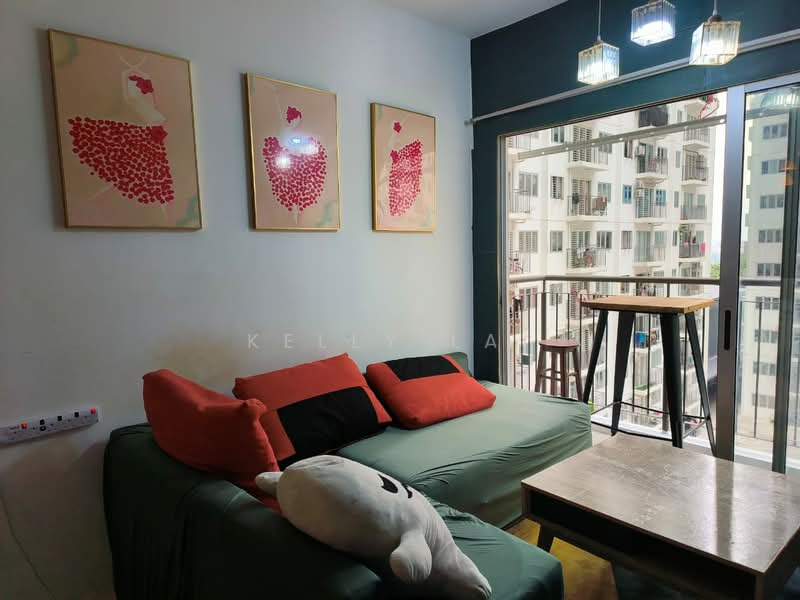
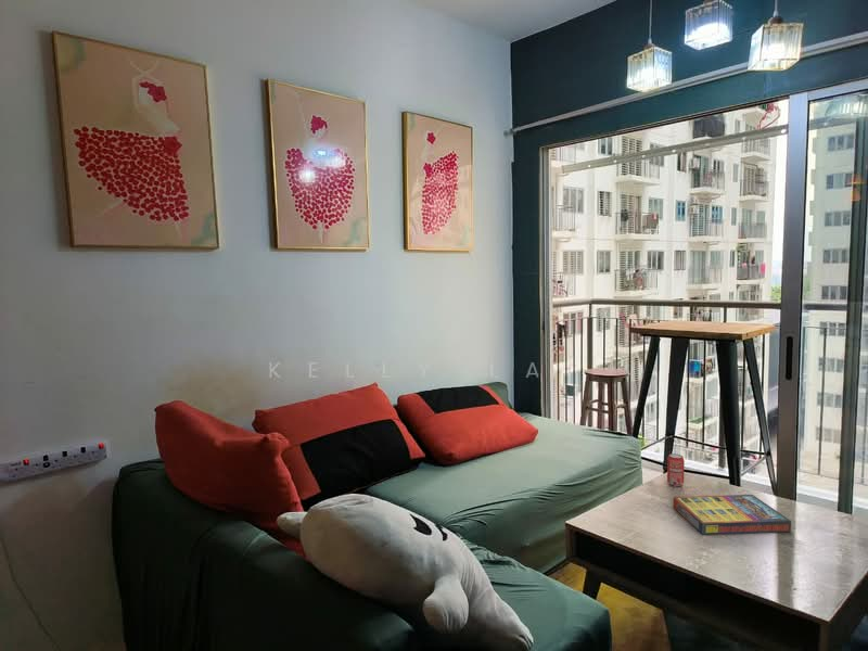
+ game compilation box (728, 513)
+ beverage can (675, 470)
